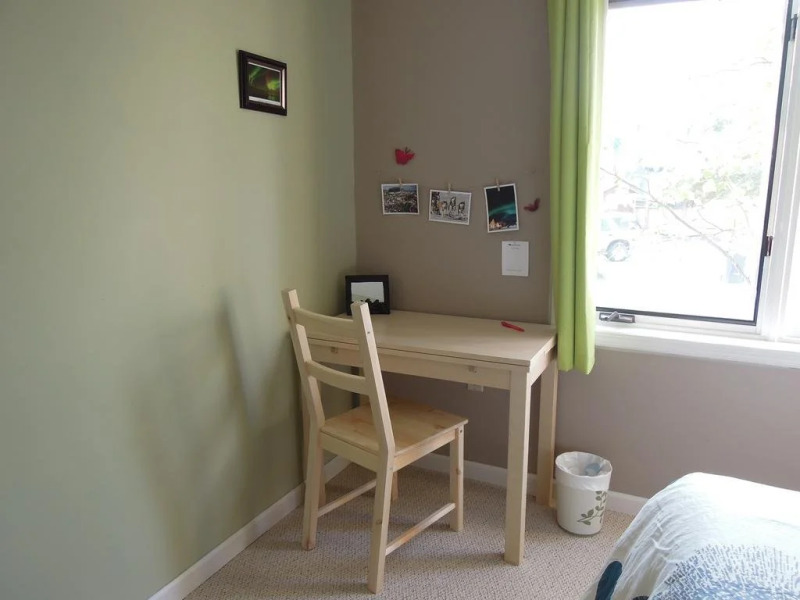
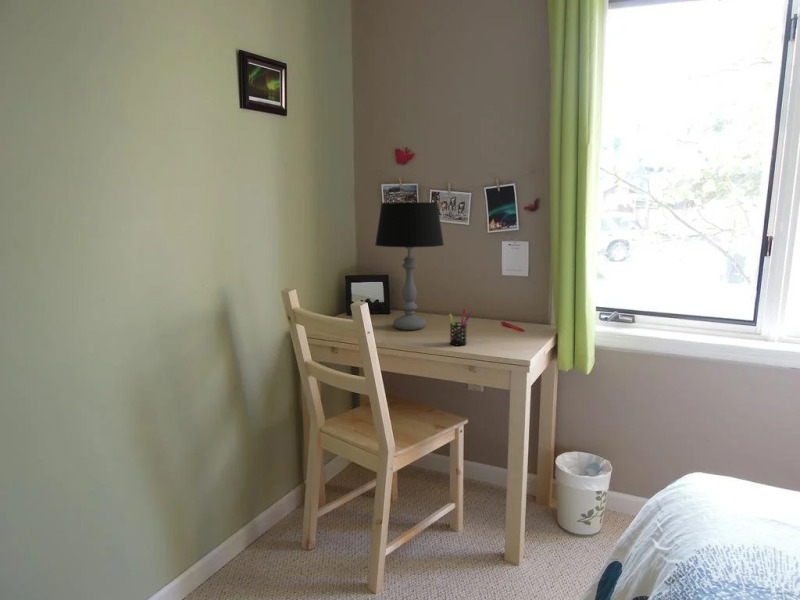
+ pen holder (457, 326)
+ table lamp (409, 265)
